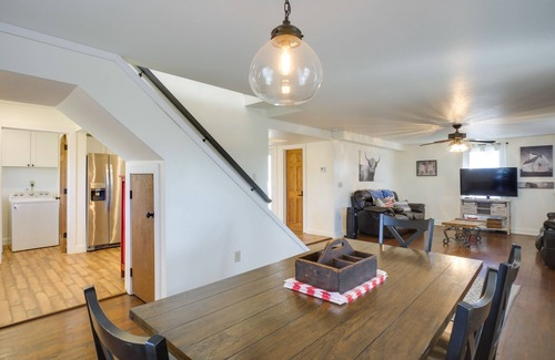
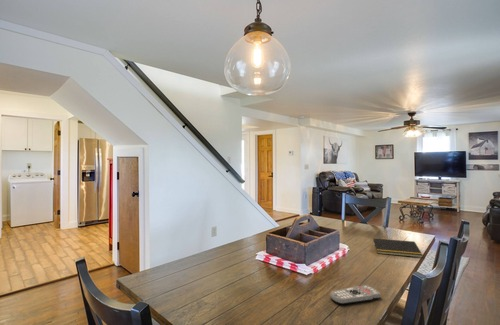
+ notepad (396, 247)
+ remote control (354, 294)
